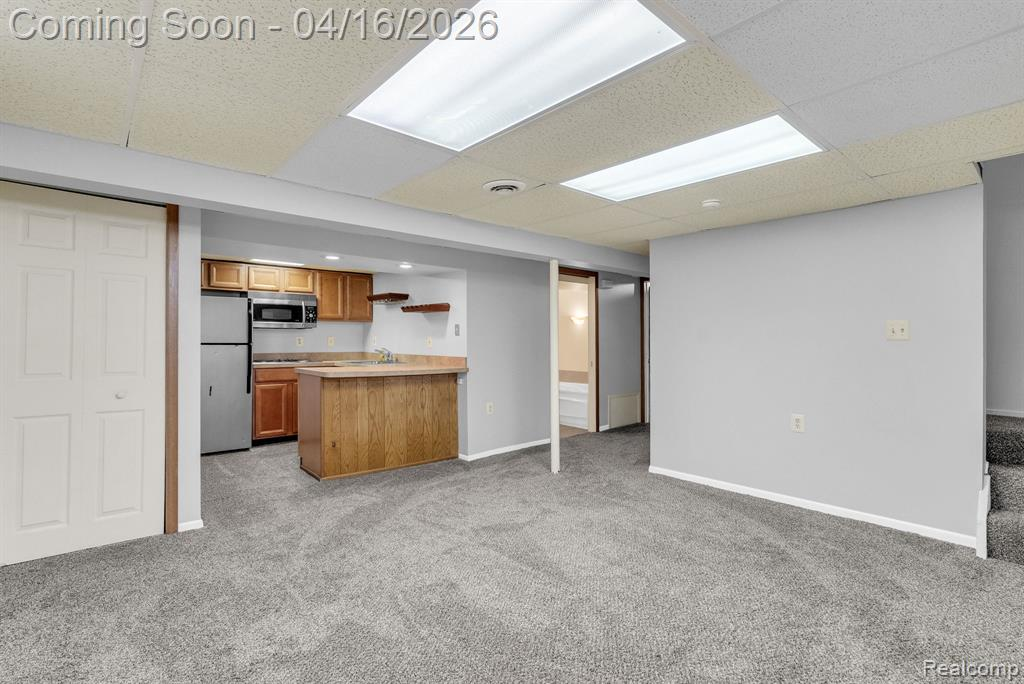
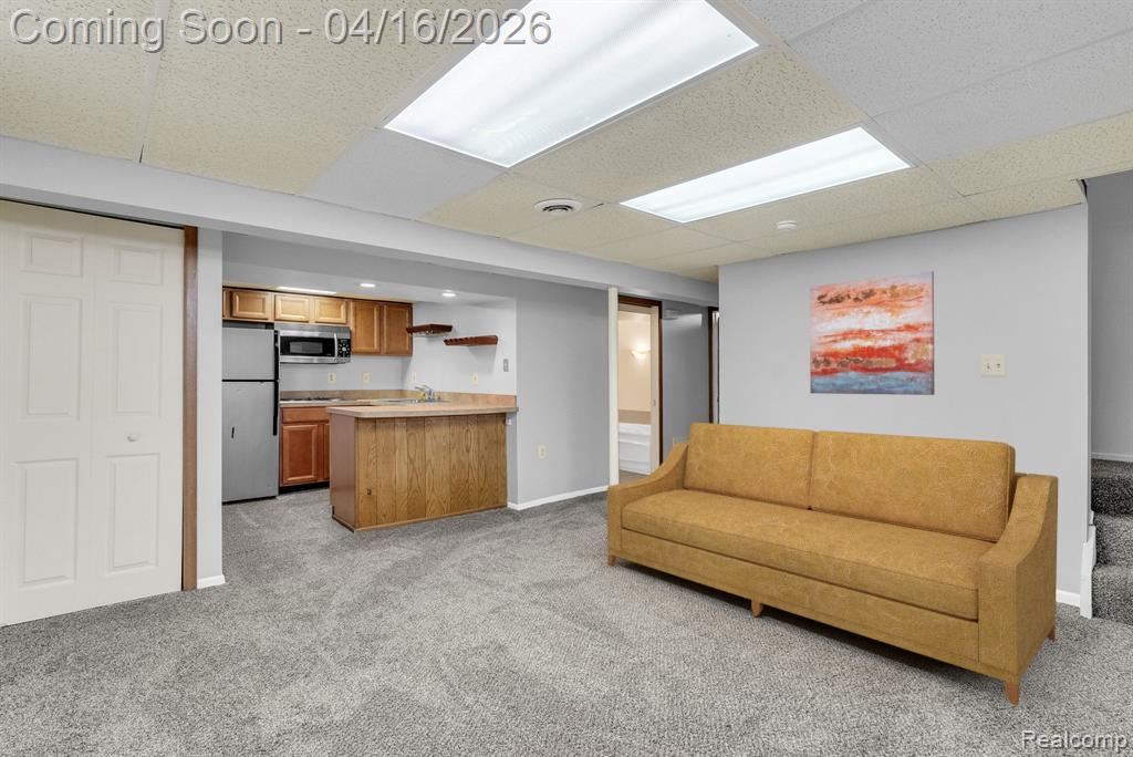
+ wall art (867, 336)
+ sofa (797, 512)
